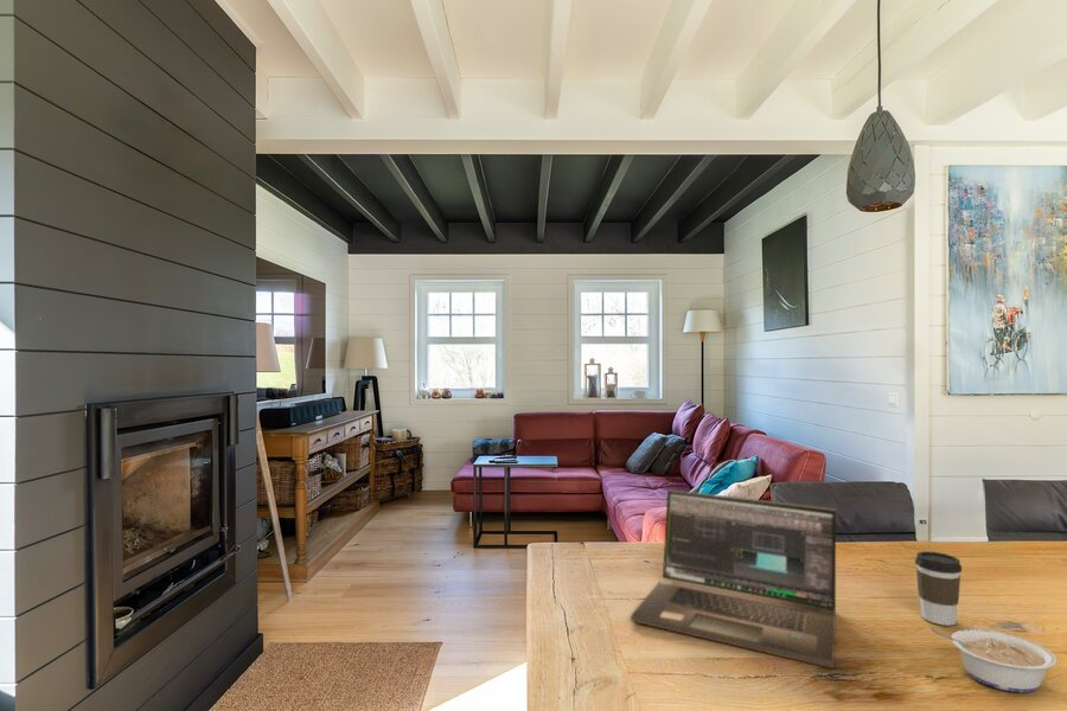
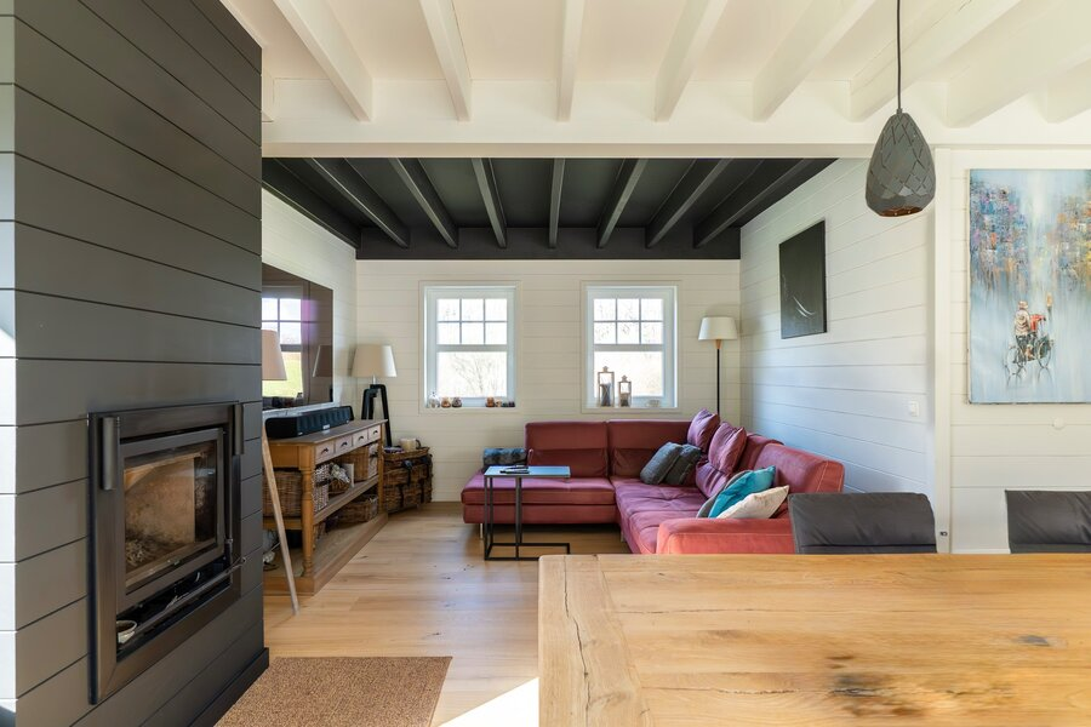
- laptop (736, 563)
- legume (998, 659)
- coffee cup (938, 588)
